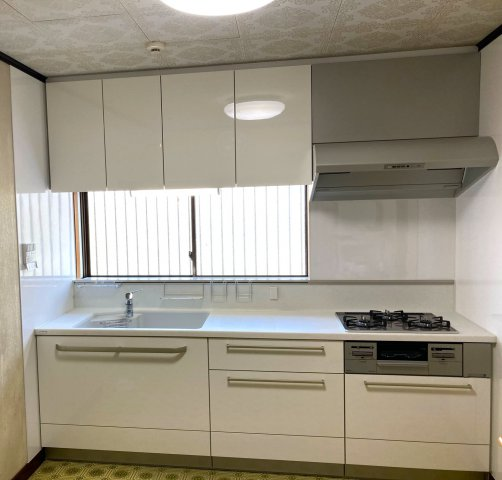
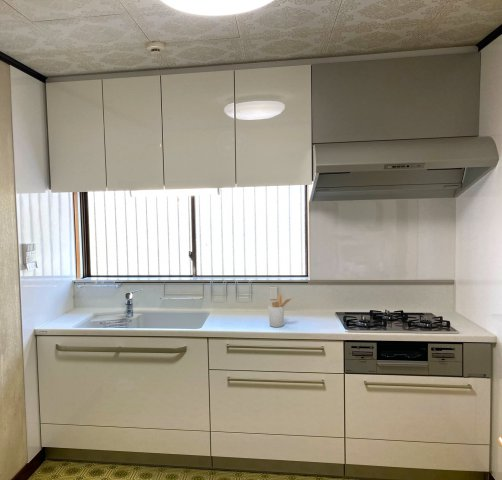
+ utensil holder (280, 310)
